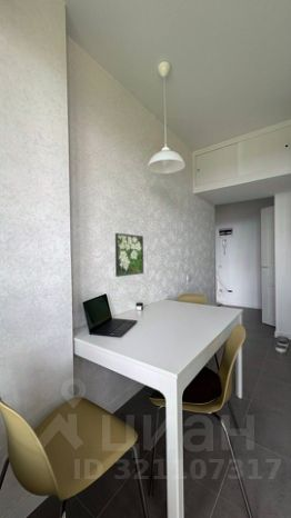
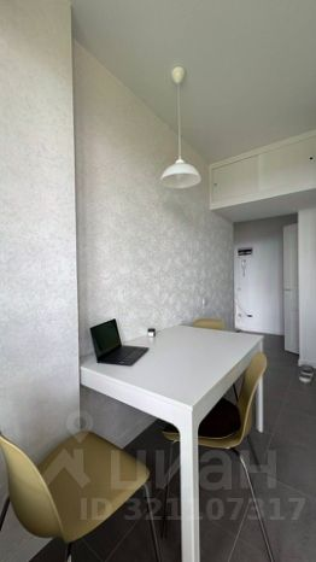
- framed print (130, 255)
